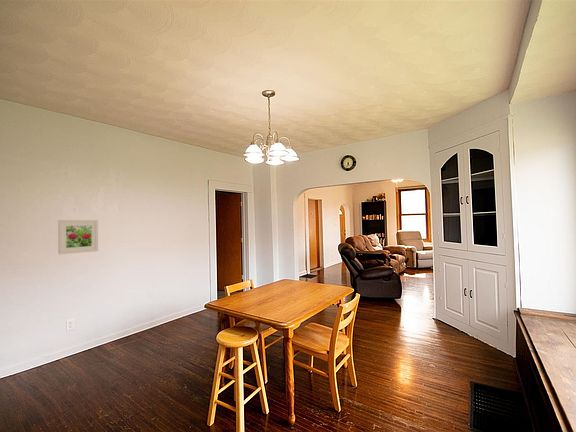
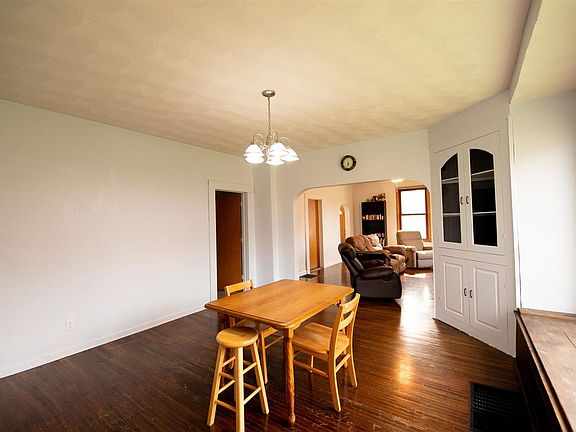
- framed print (79, 236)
